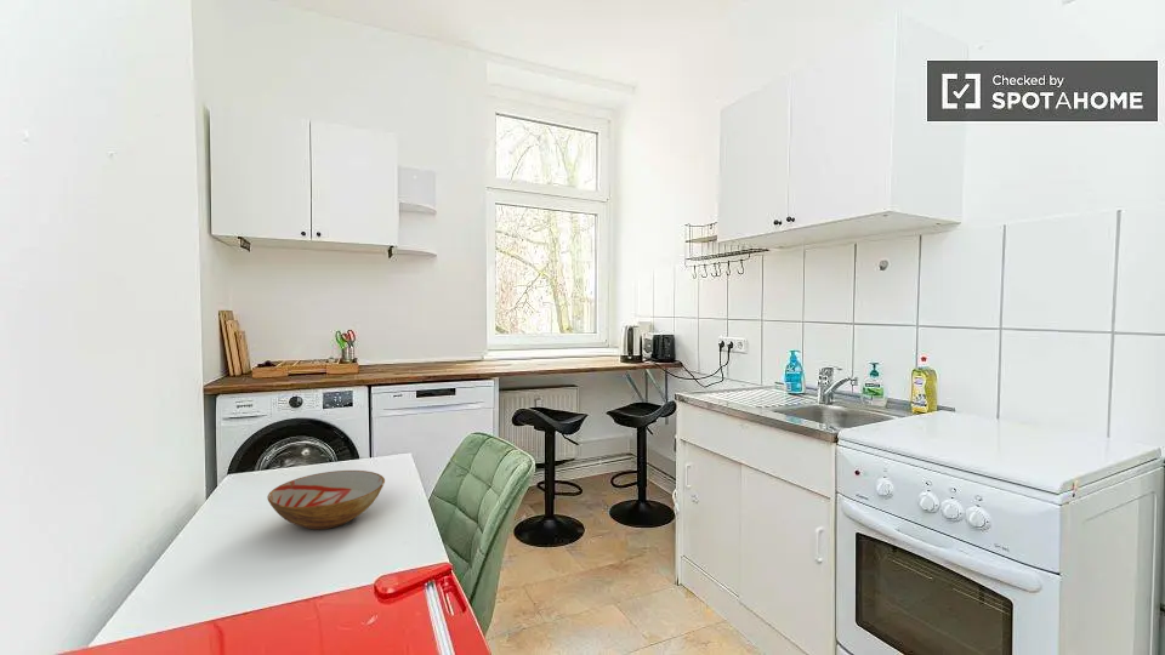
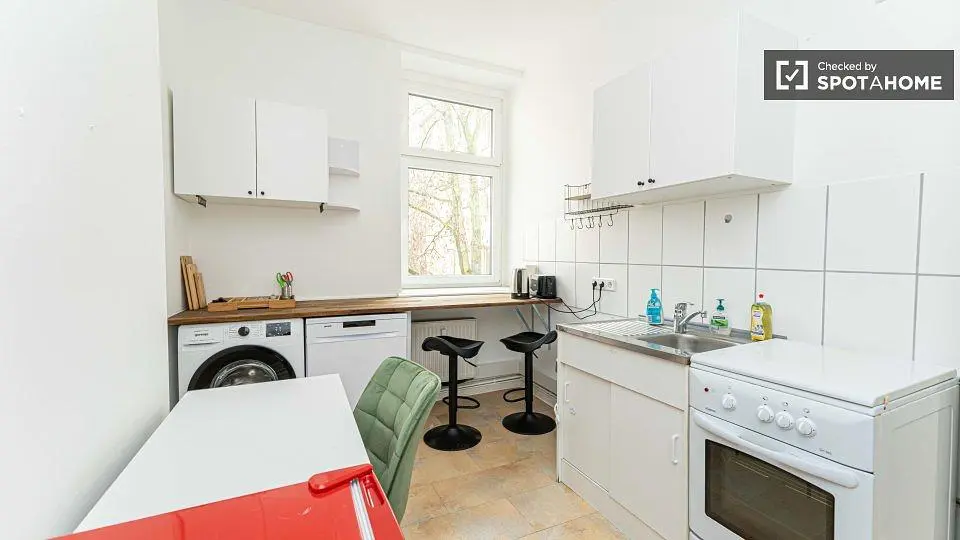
- bowl (329, 502)
